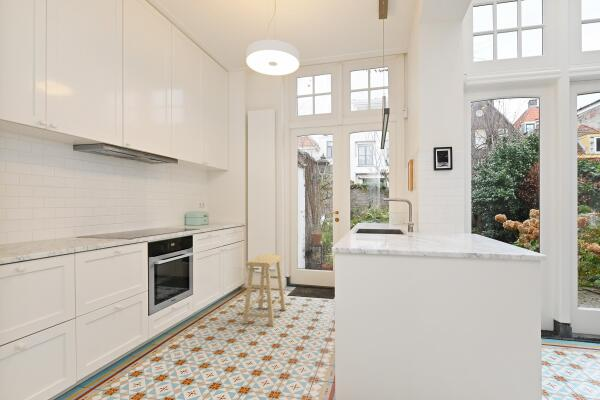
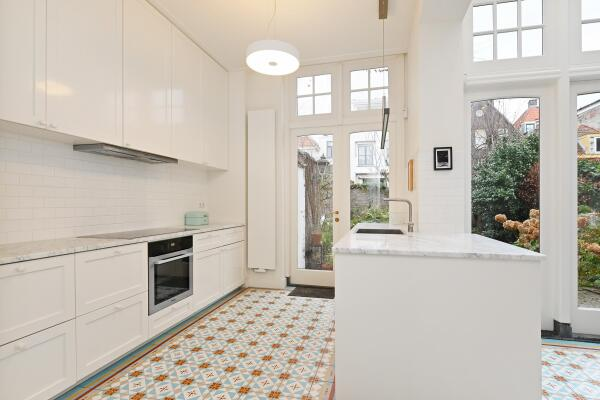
- stool (265, 287)
